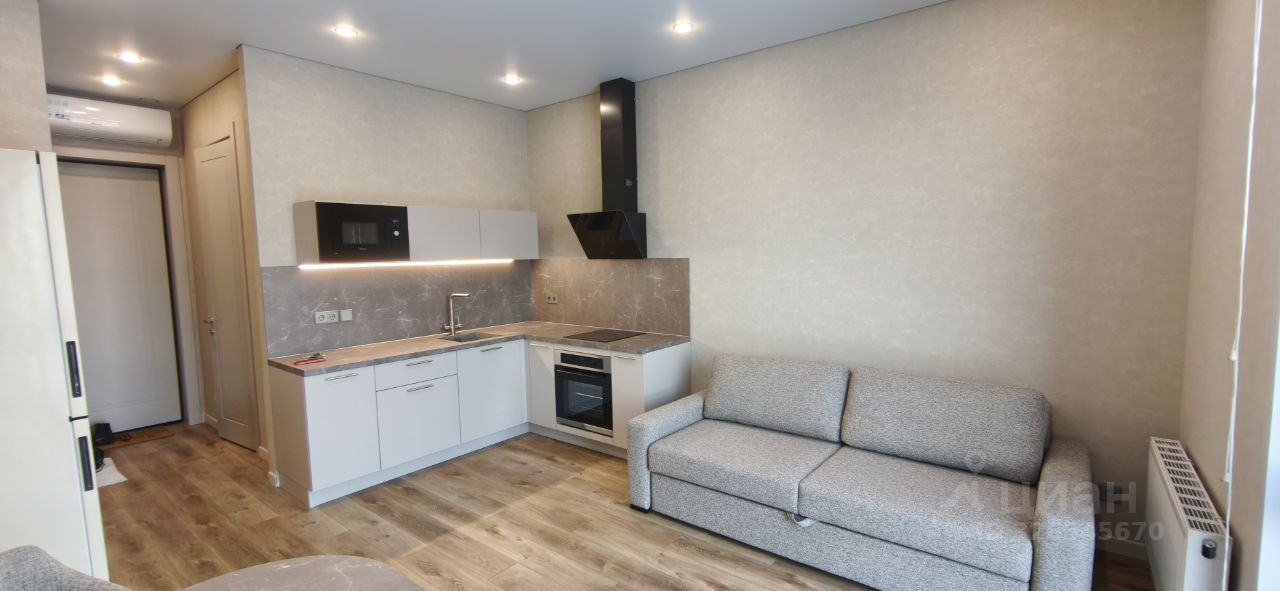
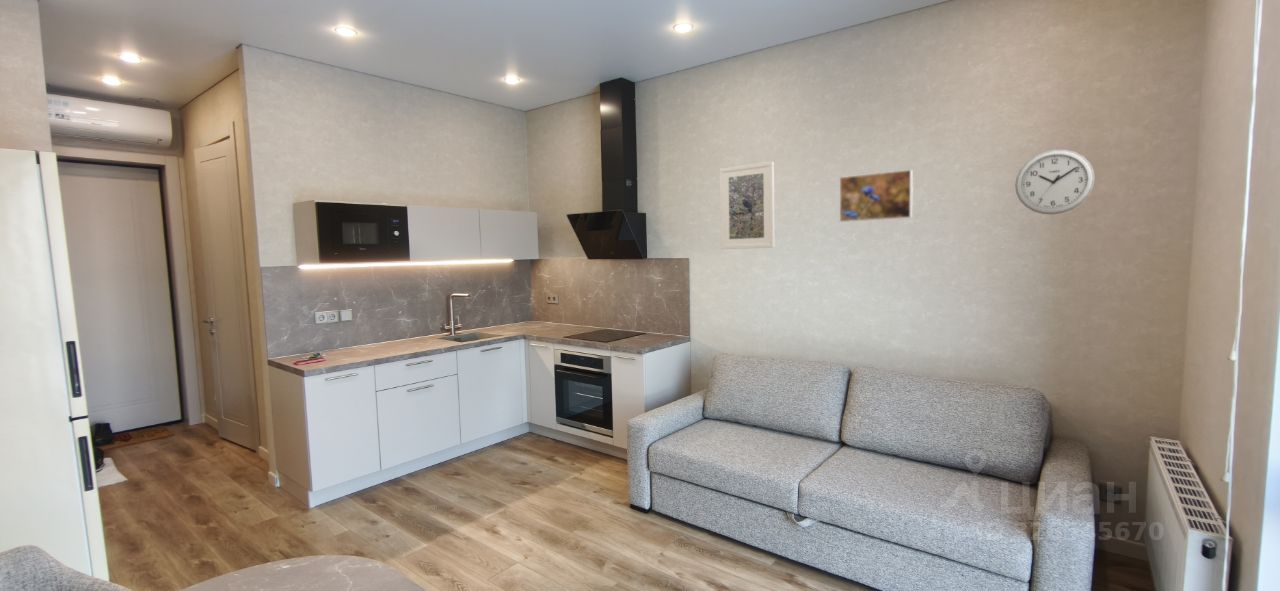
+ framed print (746, 207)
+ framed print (874, 196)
+ wall clock (1053, 182)
